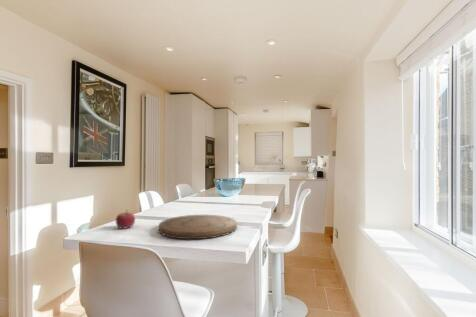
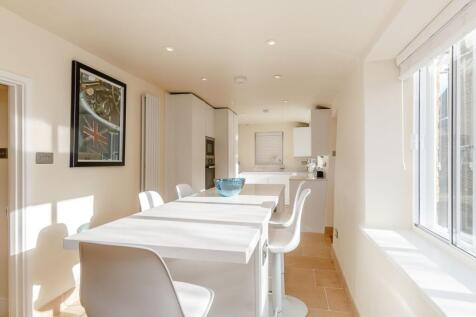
- cutting board (198, 225)
- fruit (125, 218)
